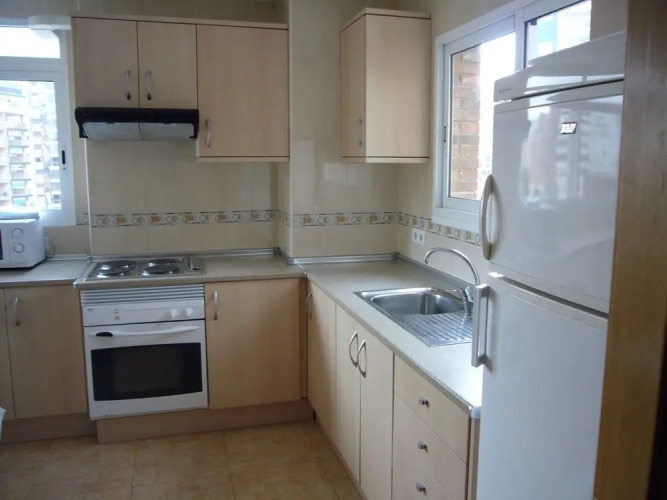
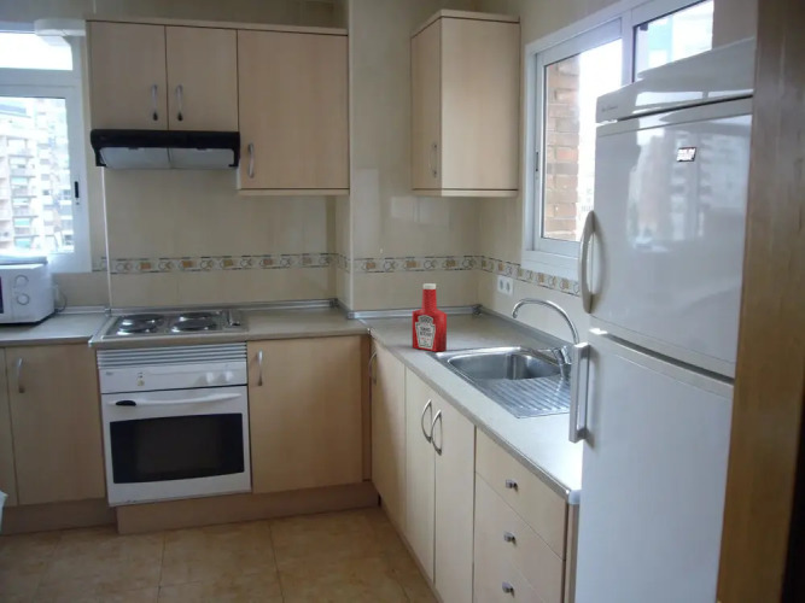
+ soap bottle (428, 316)
